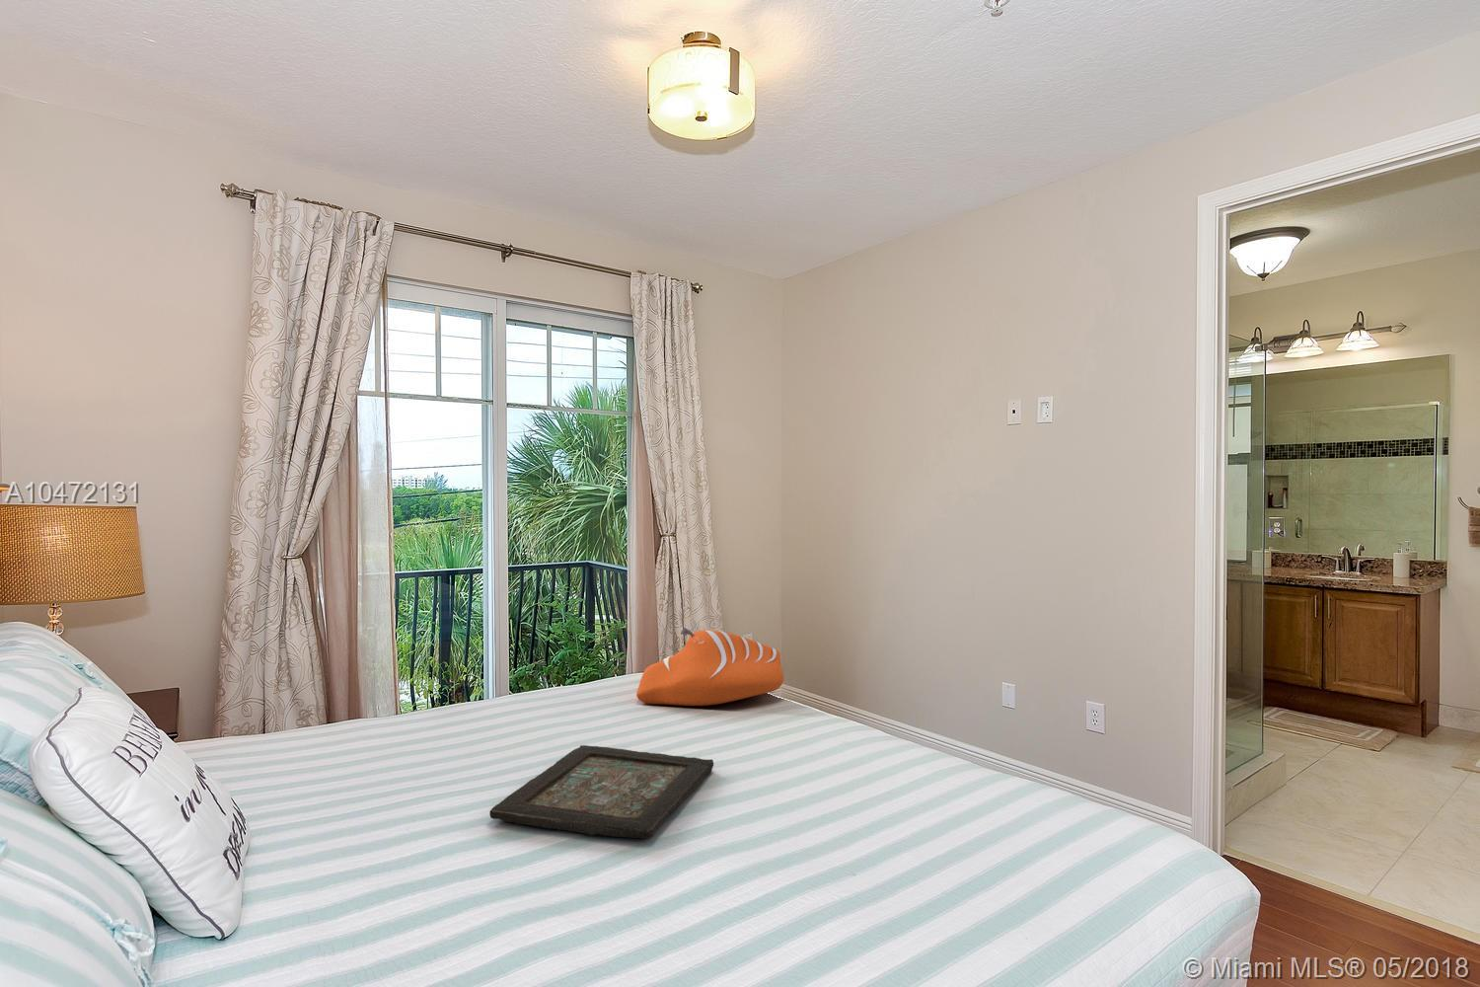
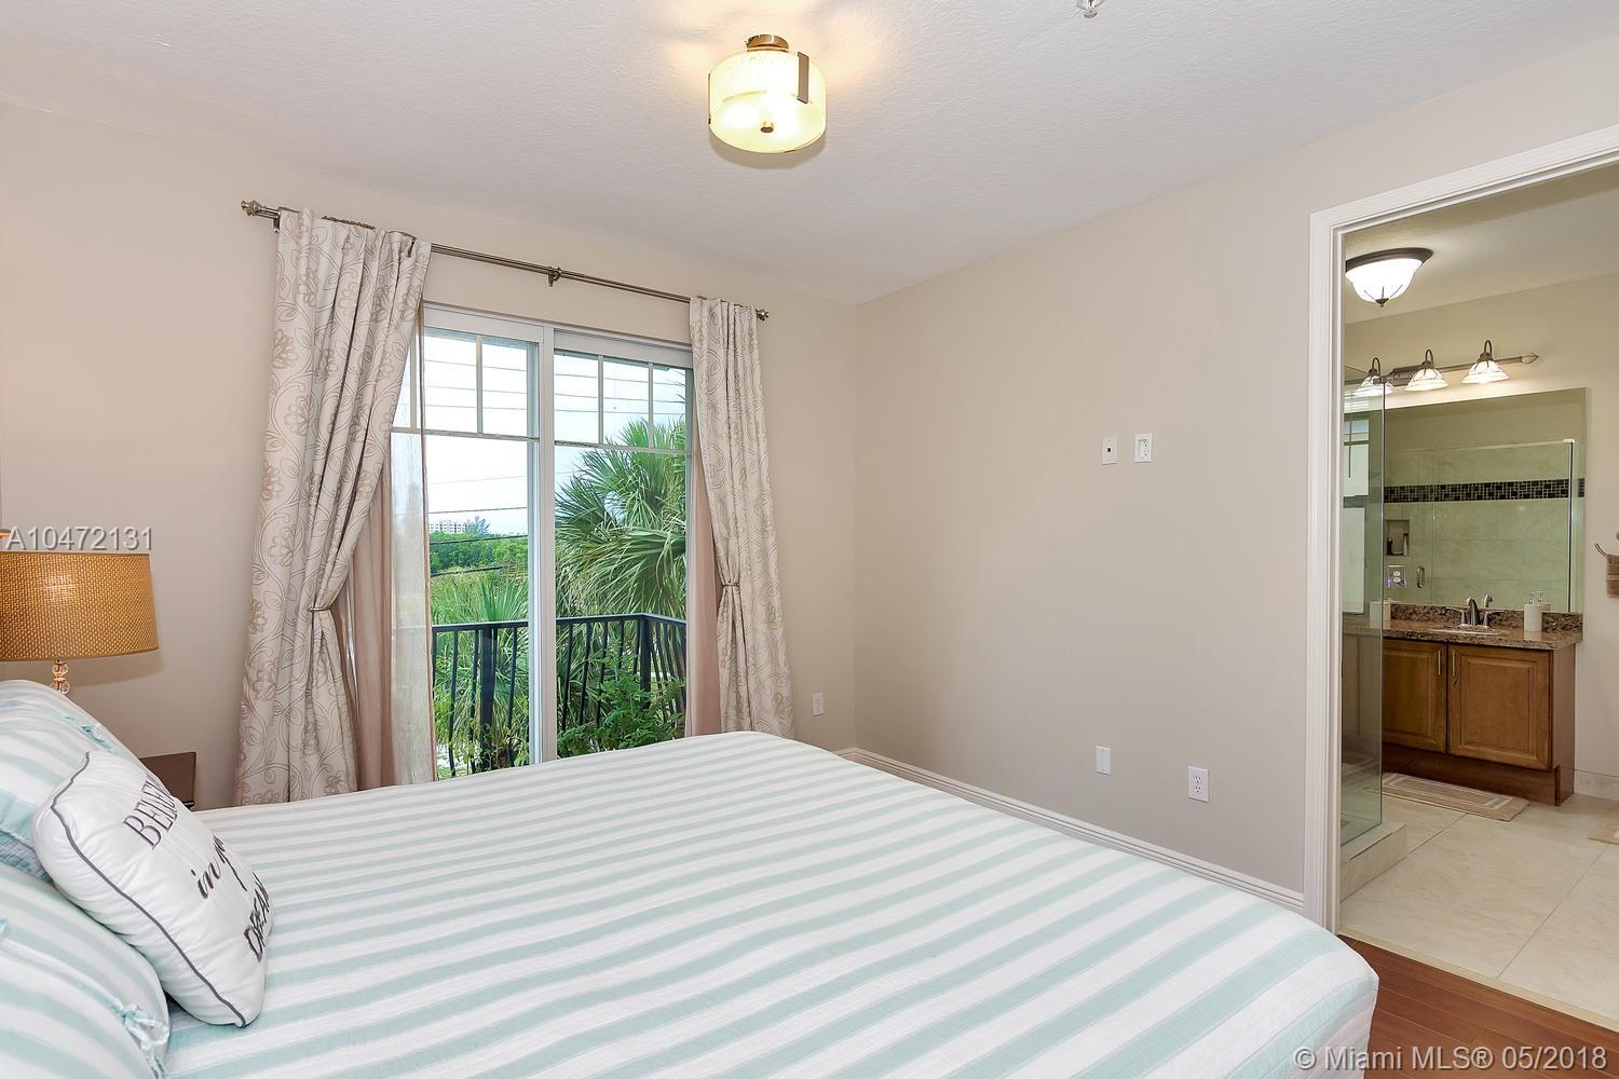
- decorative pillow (711, 658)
- decorative tray (611, 787)
